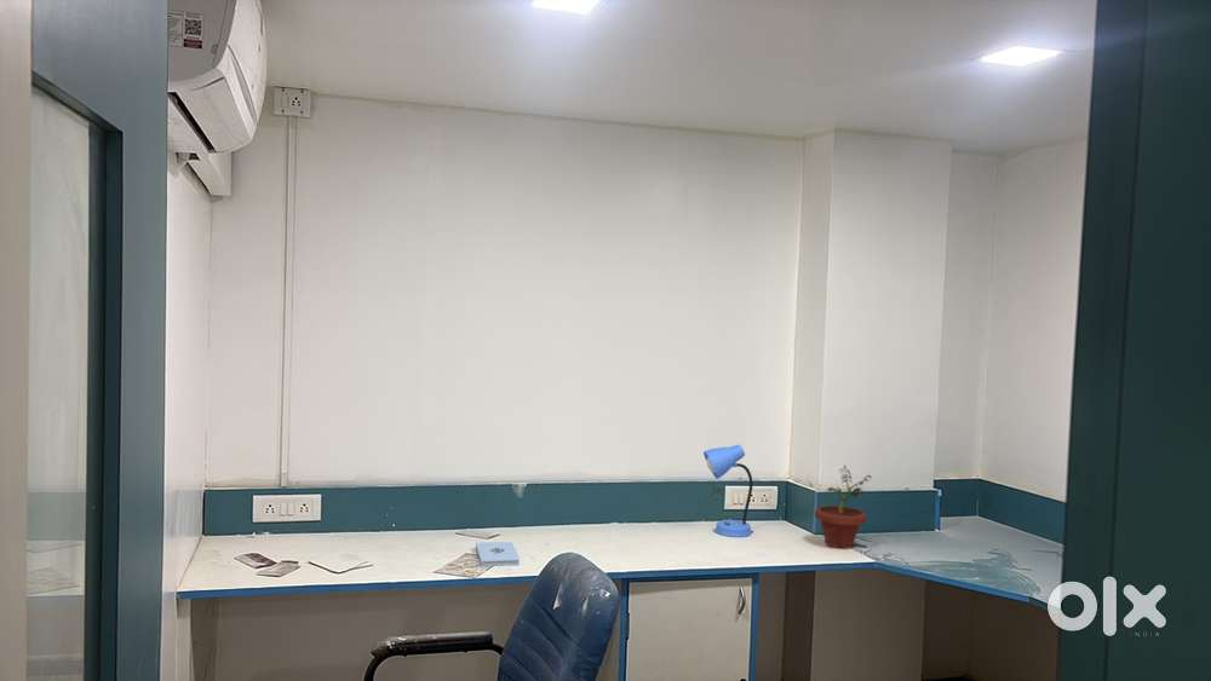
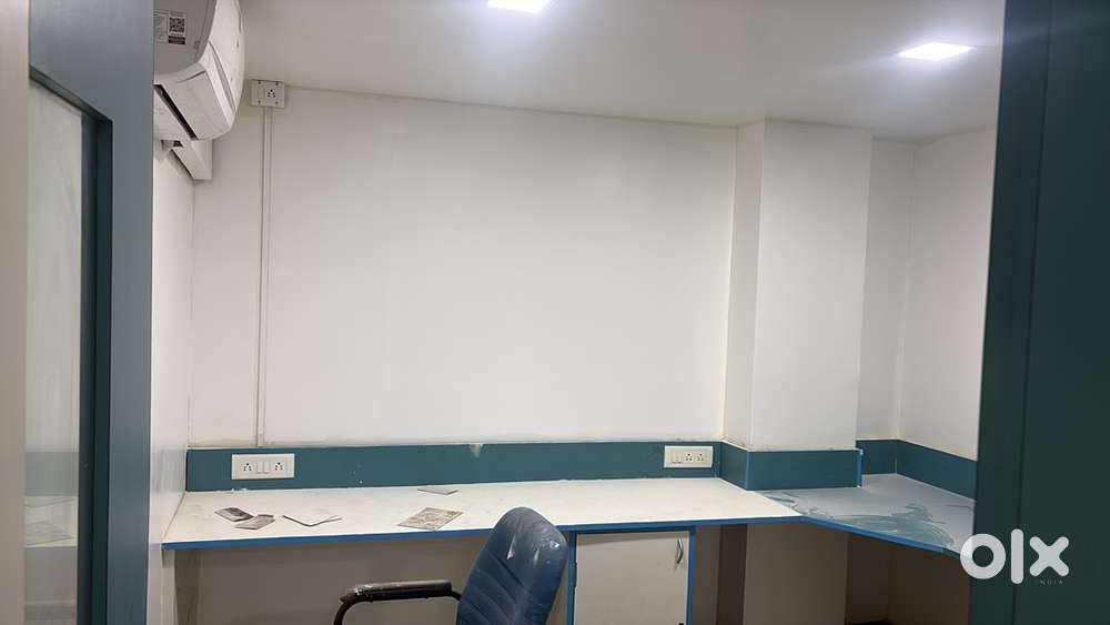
- notepad (497, 553)
- potted plant (843, 506)
- desk lamp (719, 477)
